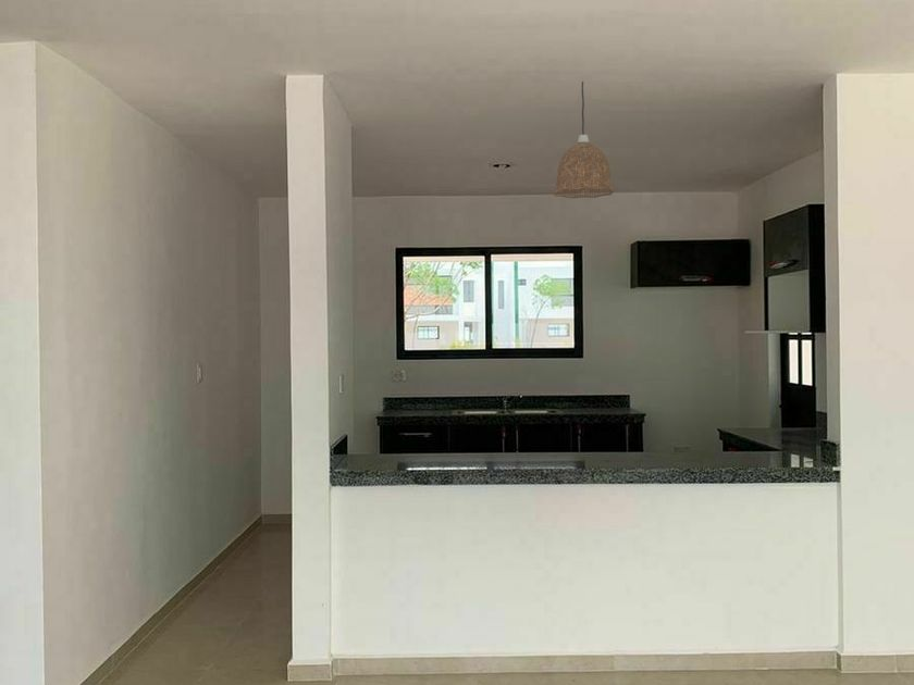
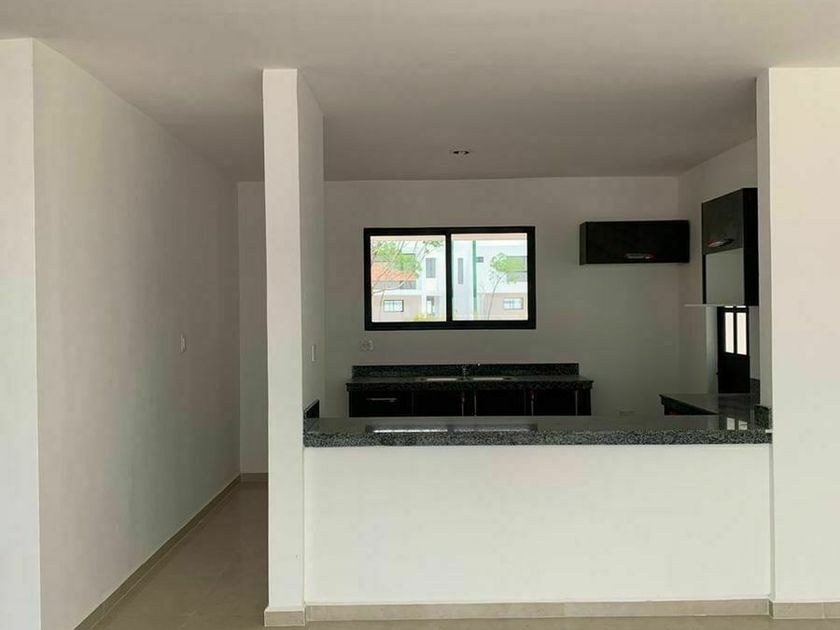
- pendant lamp (582, 137)
